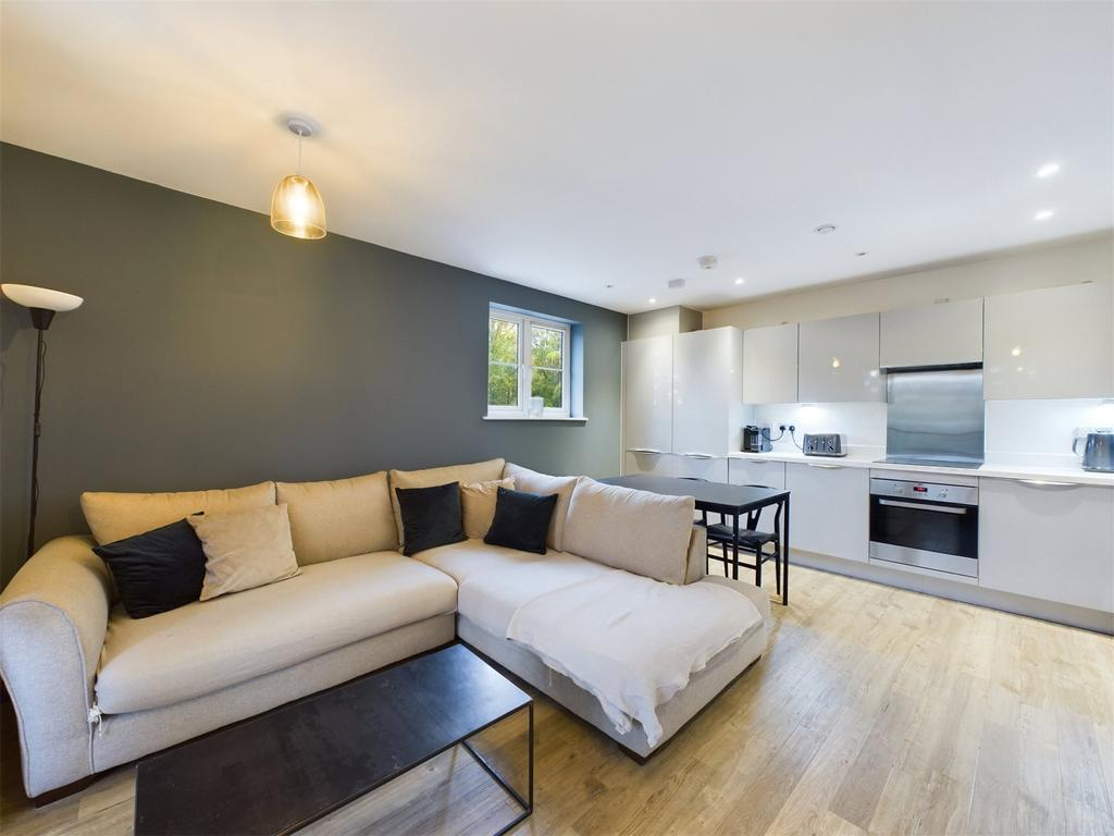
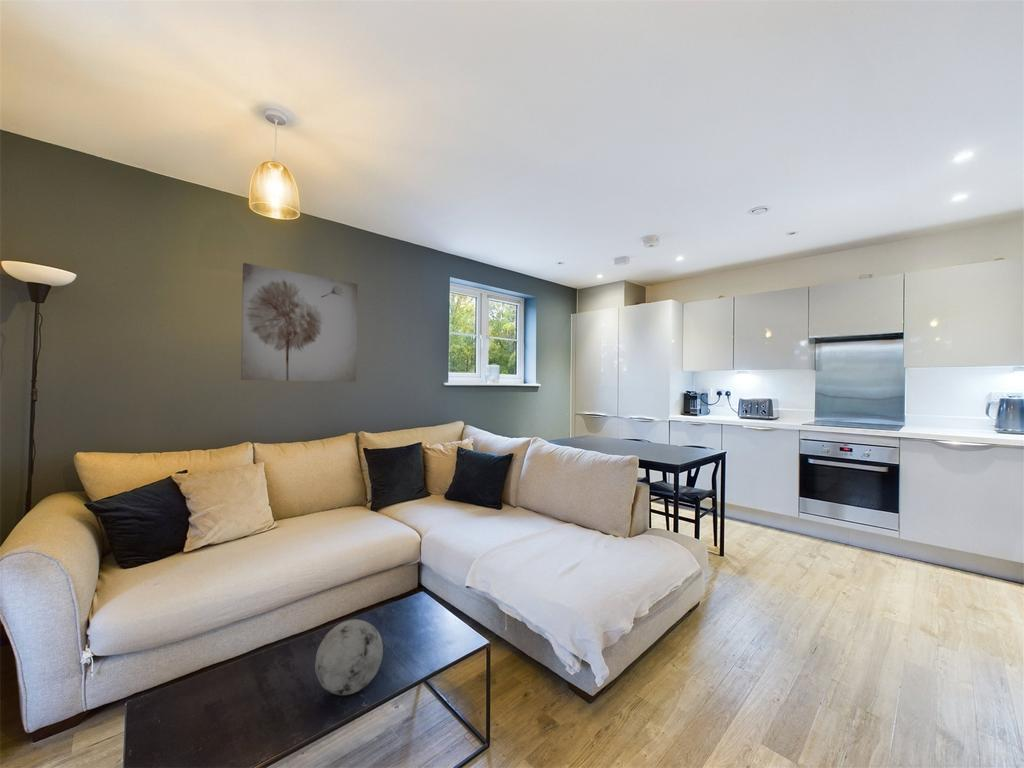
+ wall art (304, 327)
+ decorative orb (350, 655)
